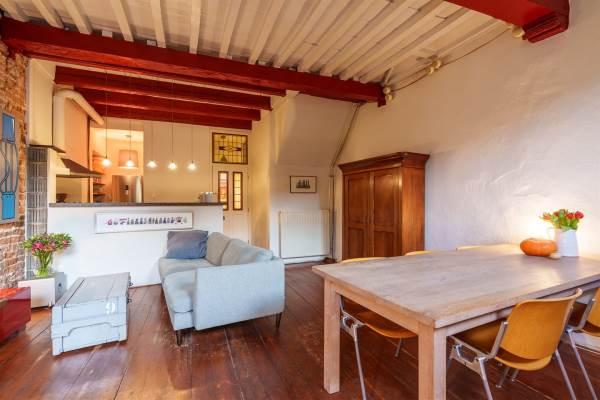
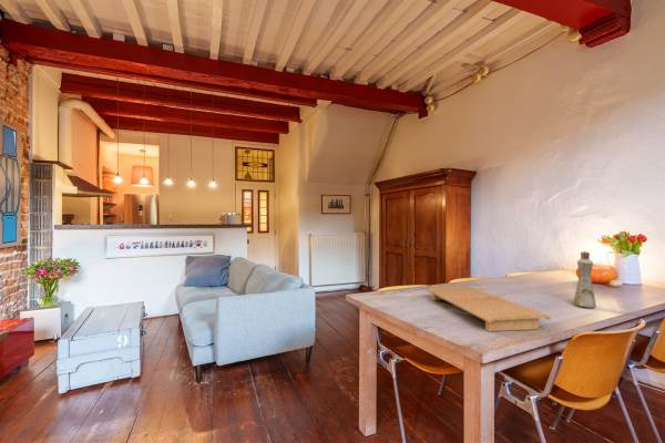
+ bottle (584, 278)
+ cutting board (478, 305)
